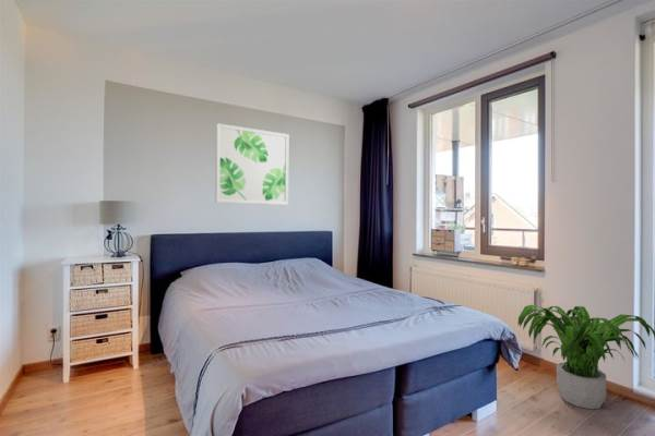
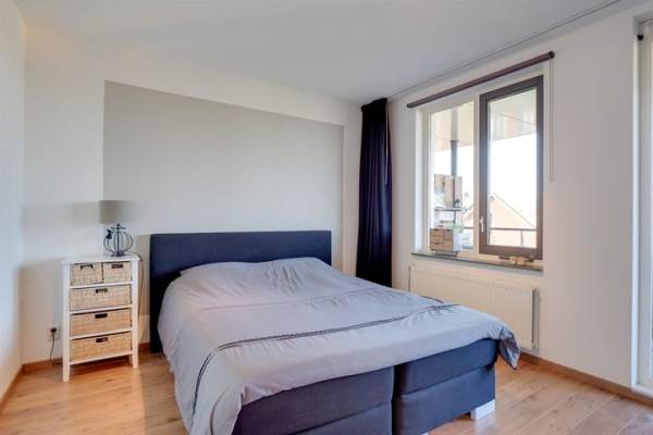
- wall art (253, 166)
- potted plant (585, 355)
